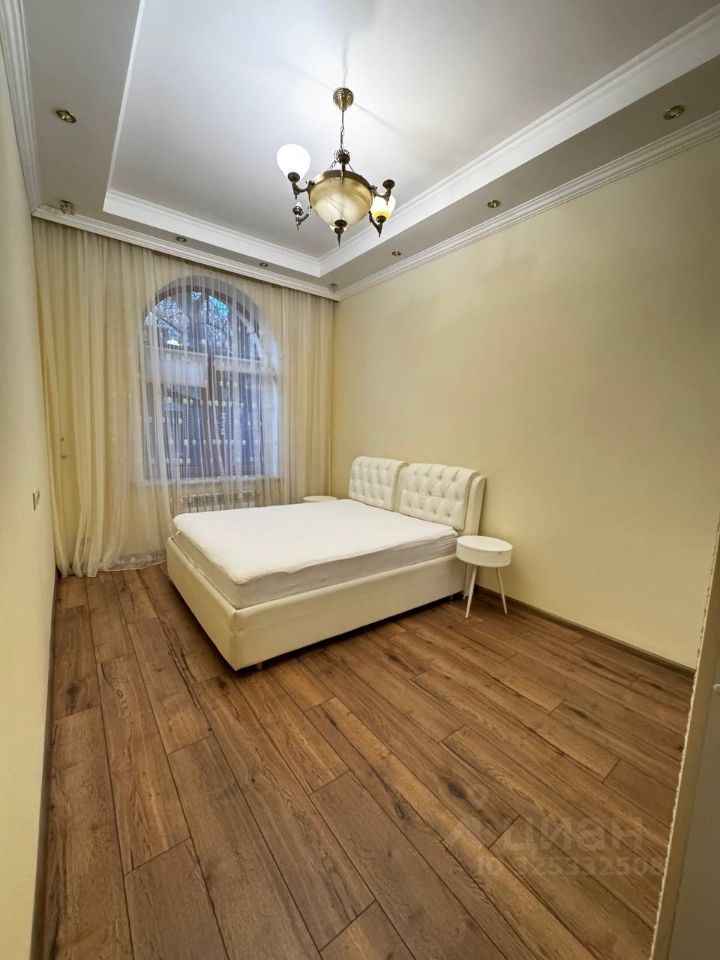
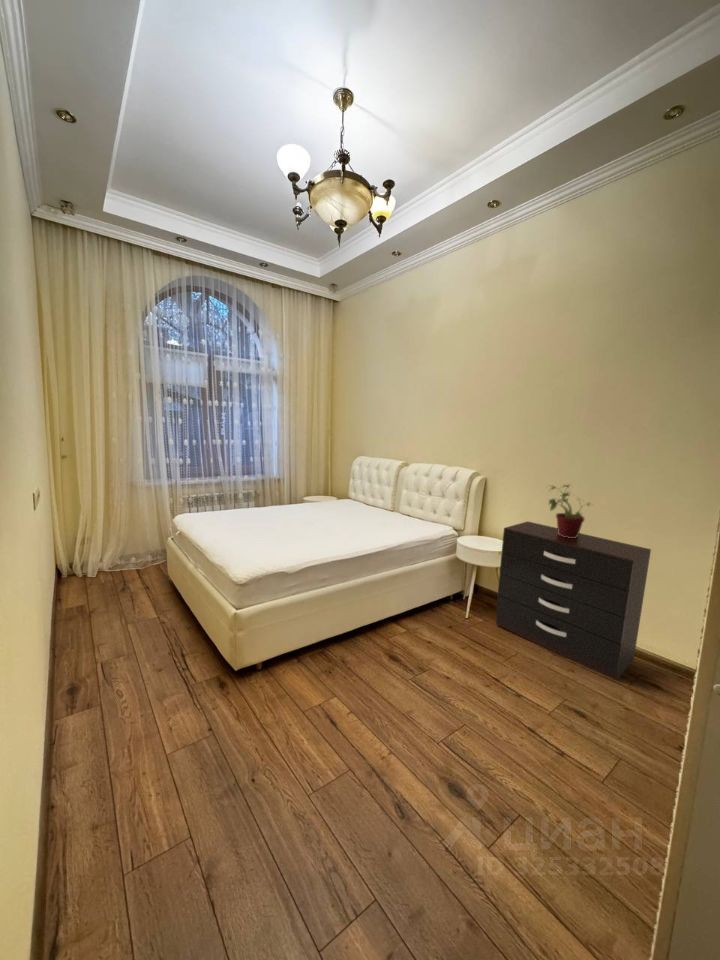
+ dresser (564, 591)
+ potted plant (564, 509)
